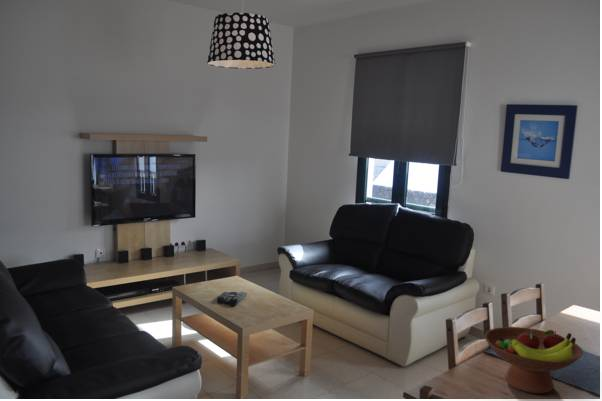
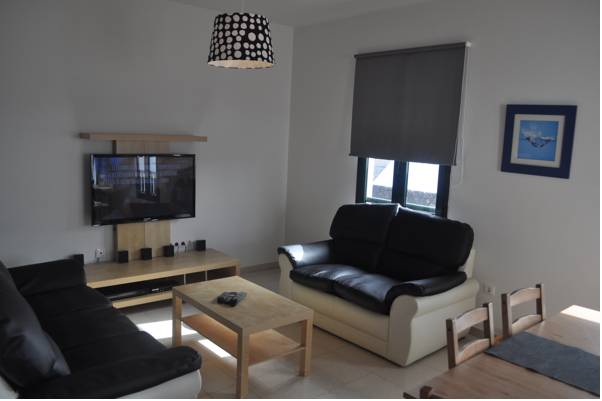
- fruit bowl (530, 355)
